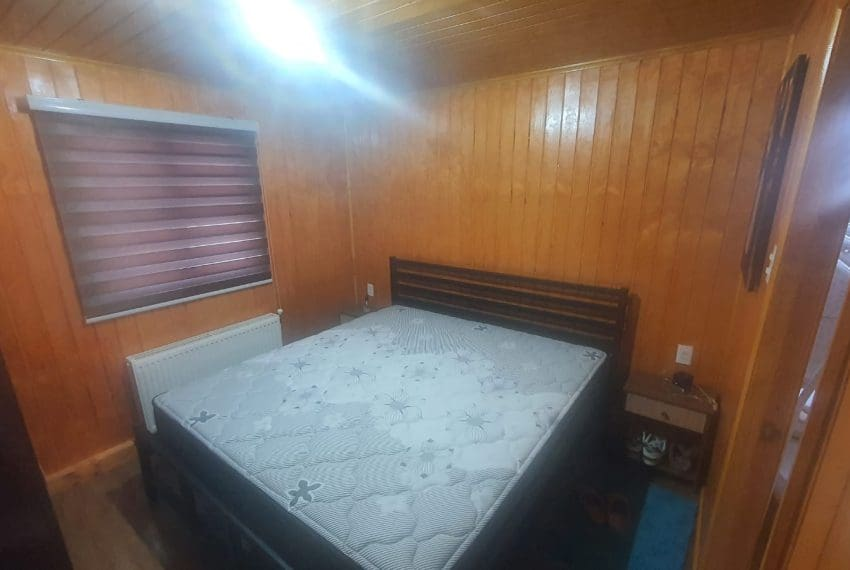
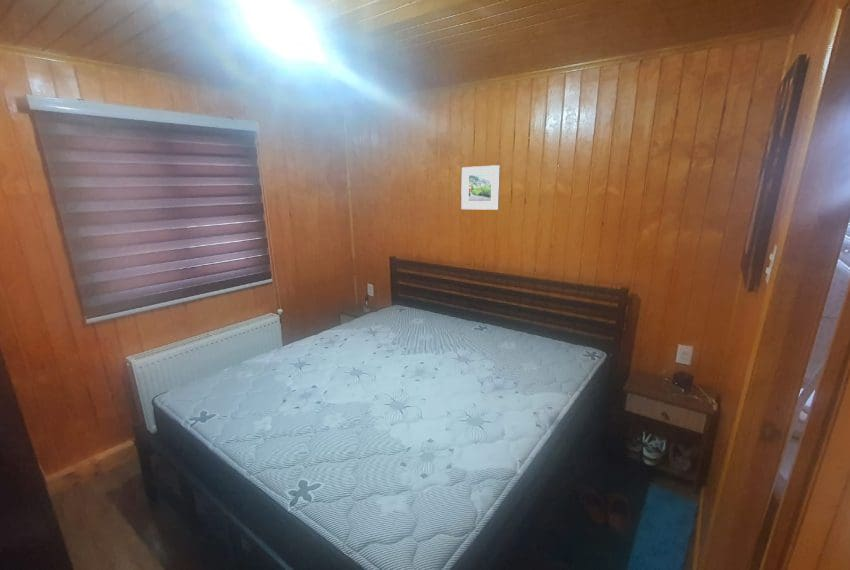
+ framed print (480, 188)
